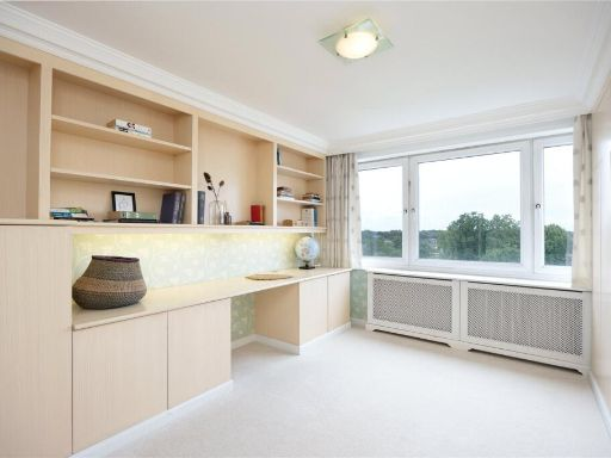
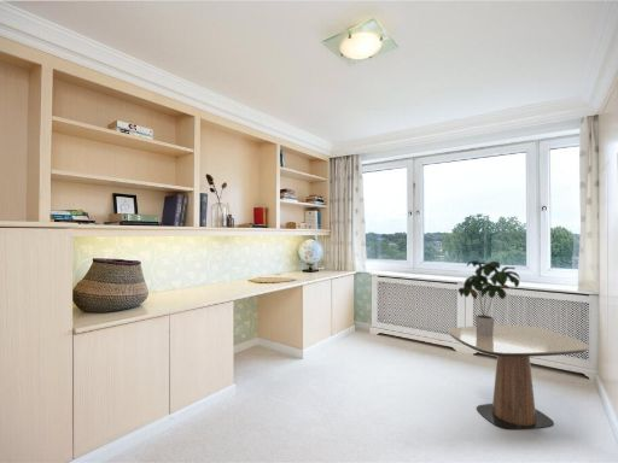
+ potted plant (485, 295)
+ side table (513, 375)
